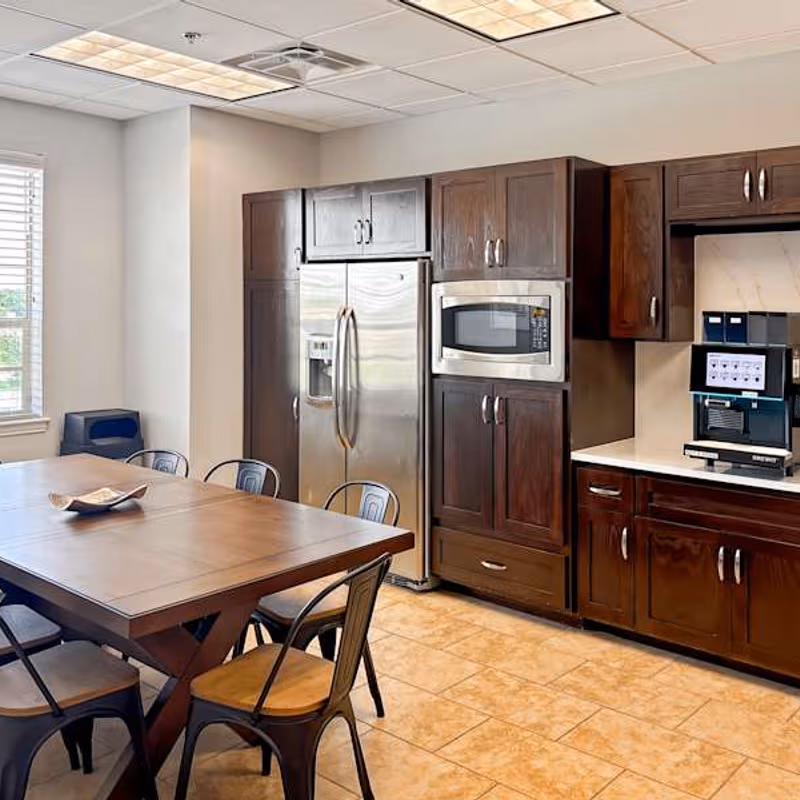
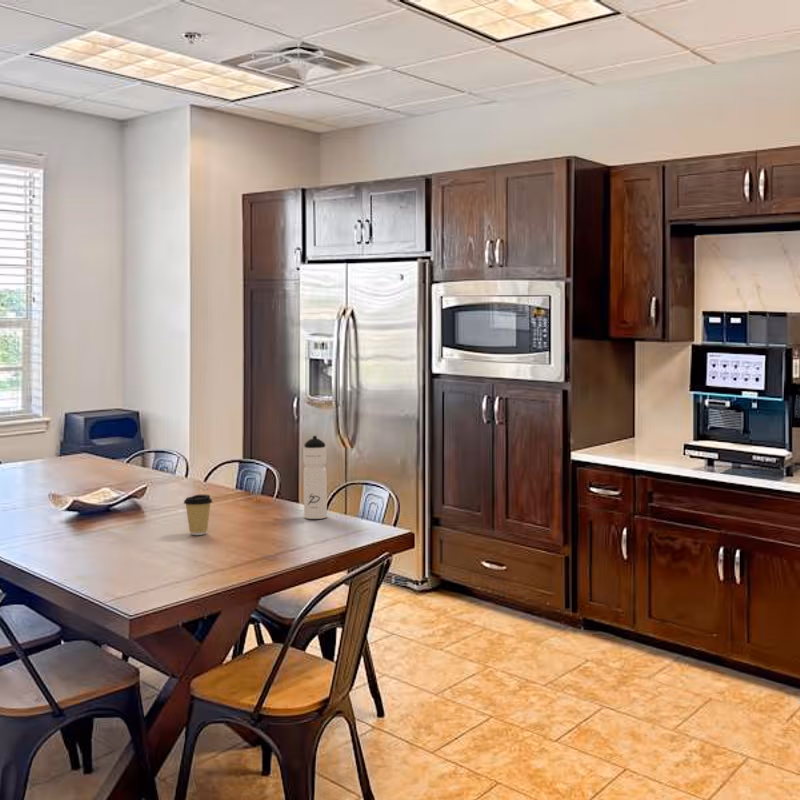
+ coffee cup (198, 514)
+ water bottle (315, 476)
